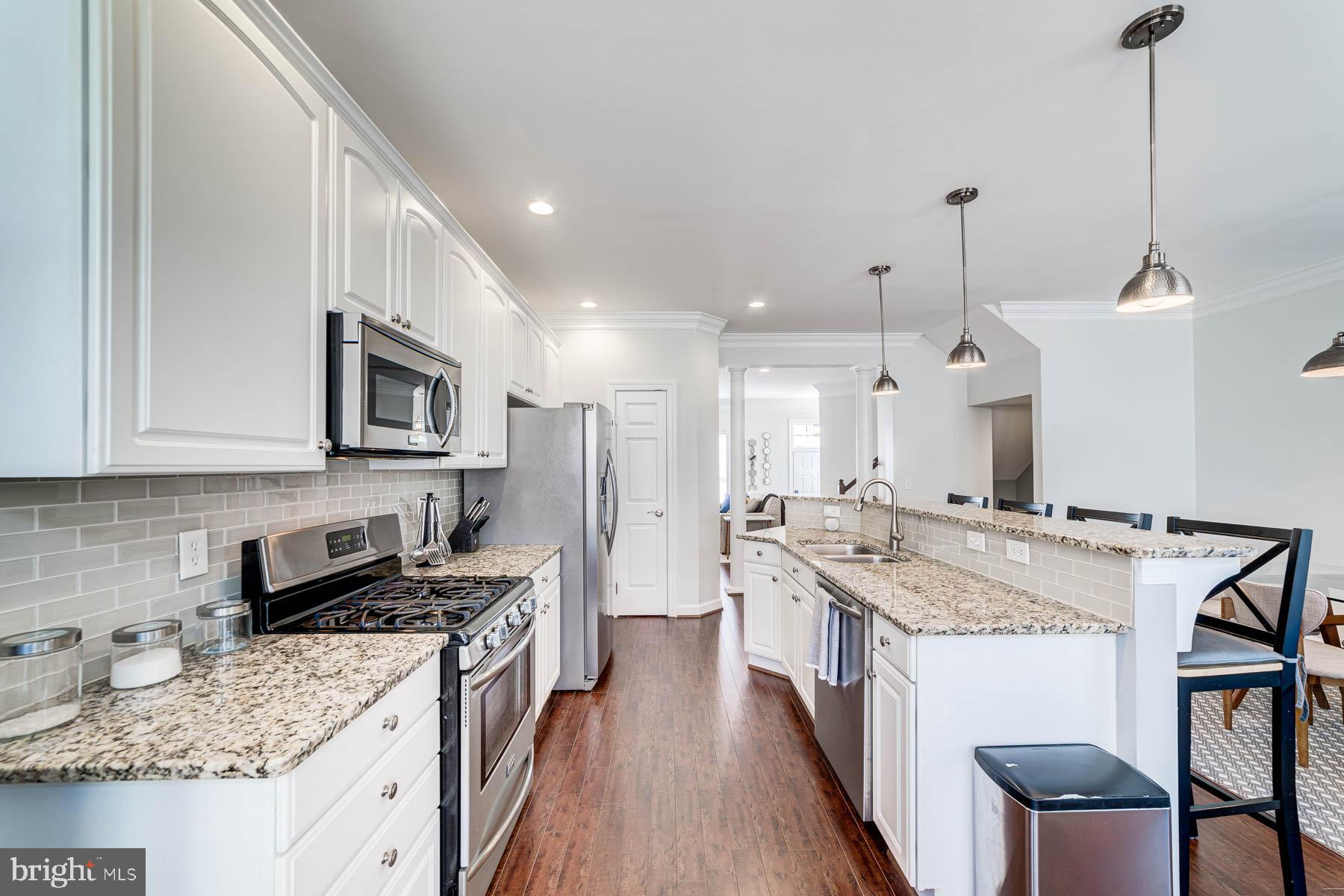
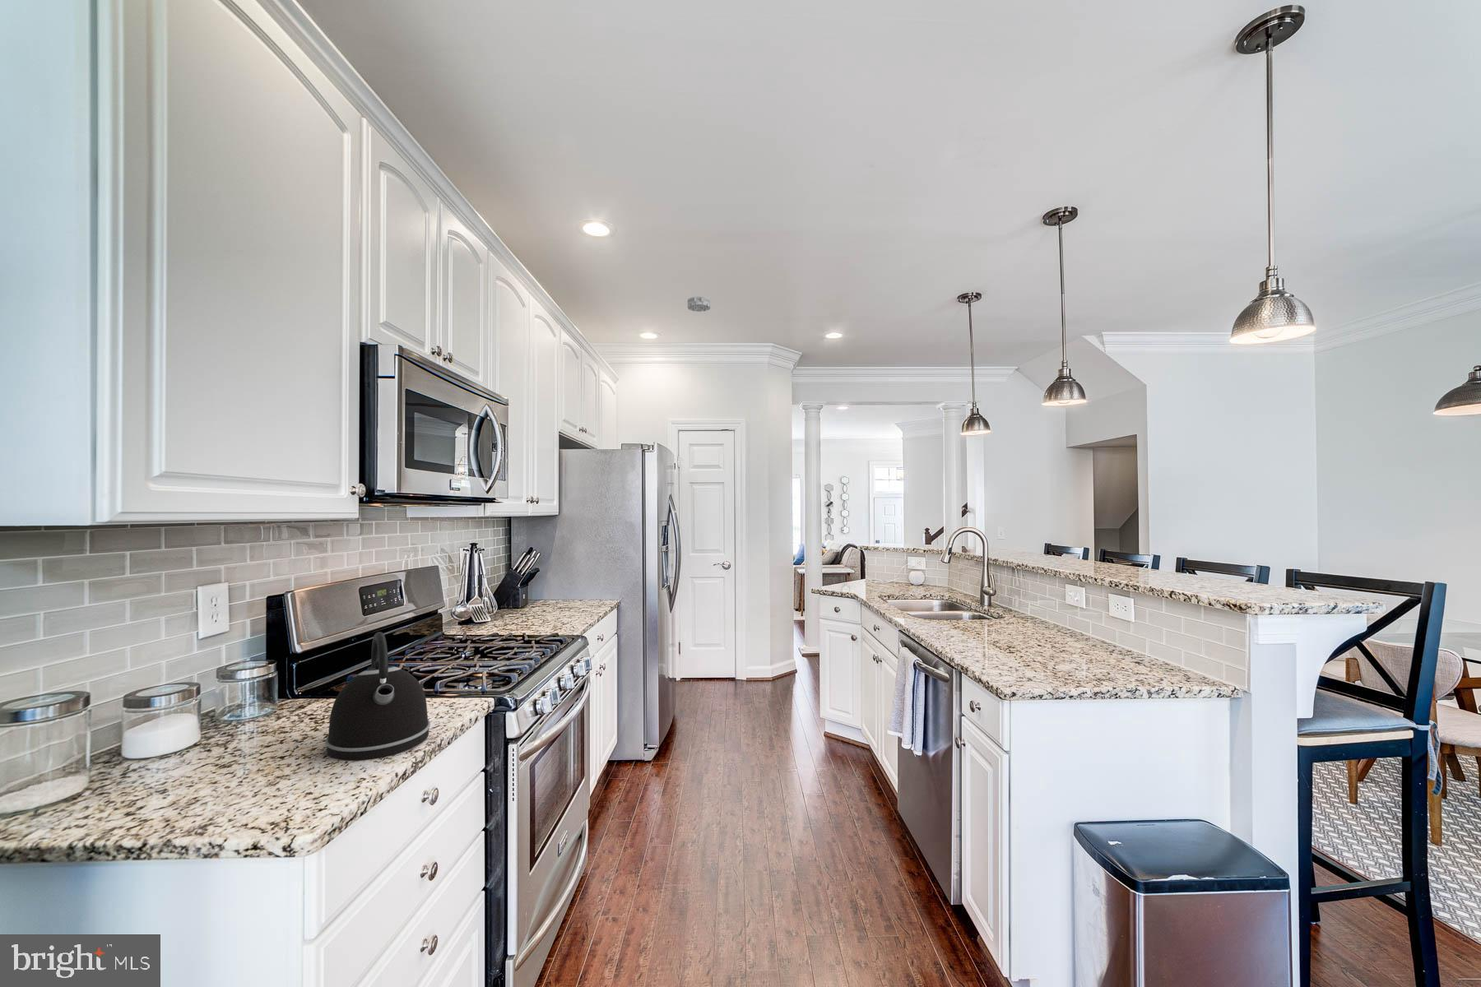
+ kettle (379, 686)
+ smoke detector (699, 304)
